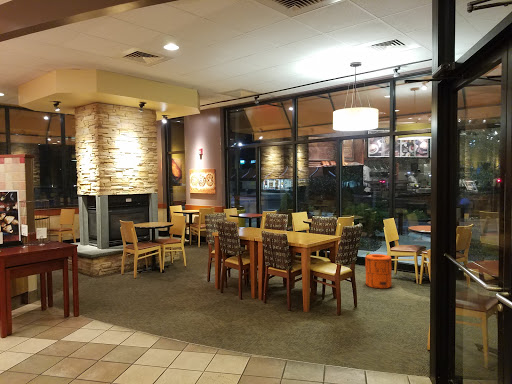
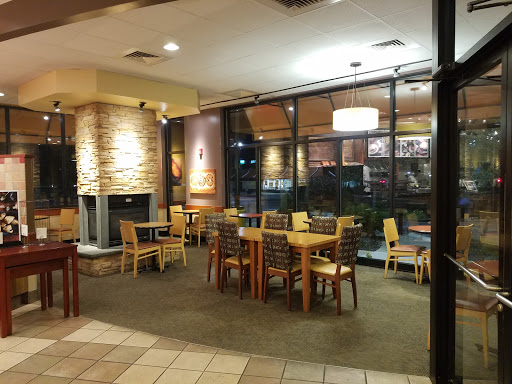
- trash can (378, 270)
